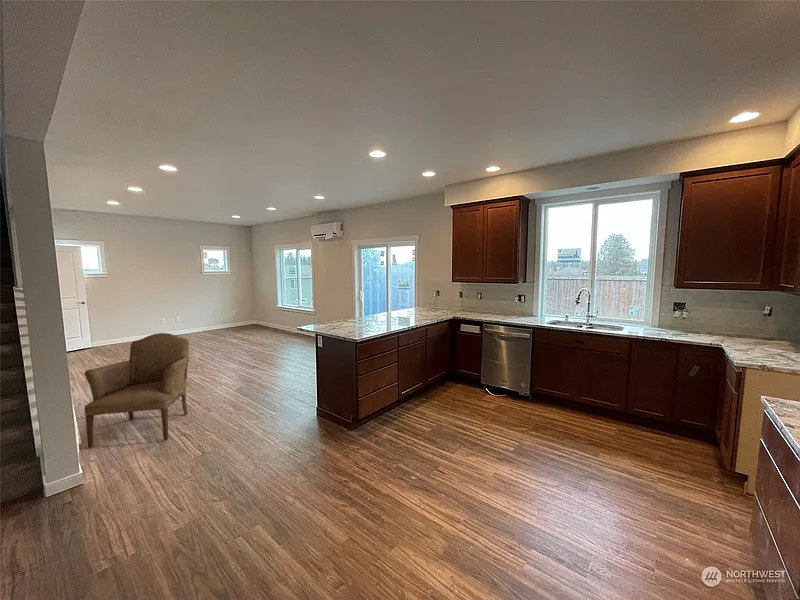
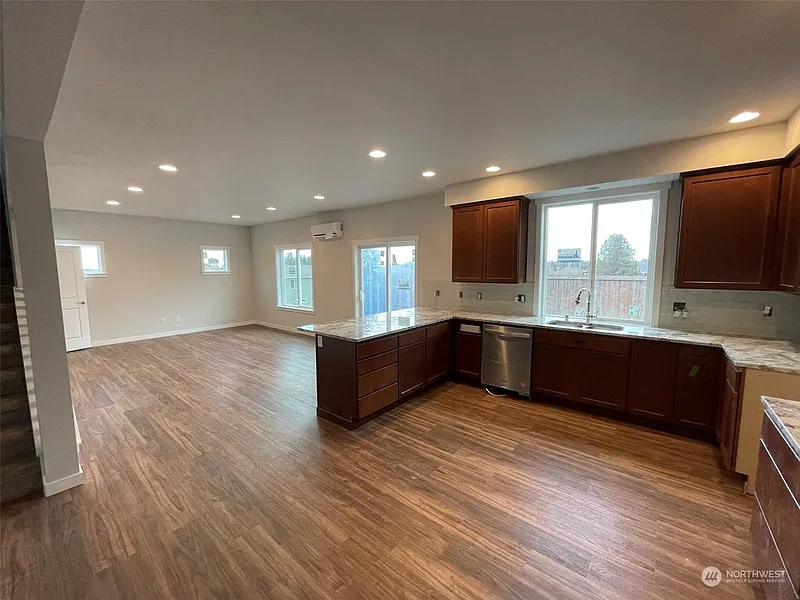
- armchair (145, 382)
